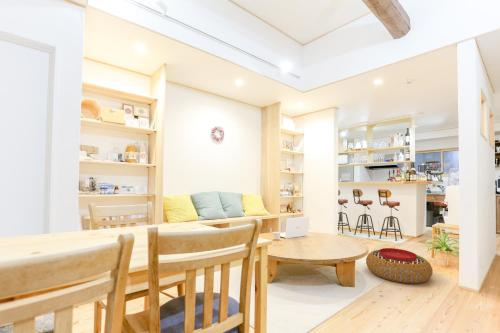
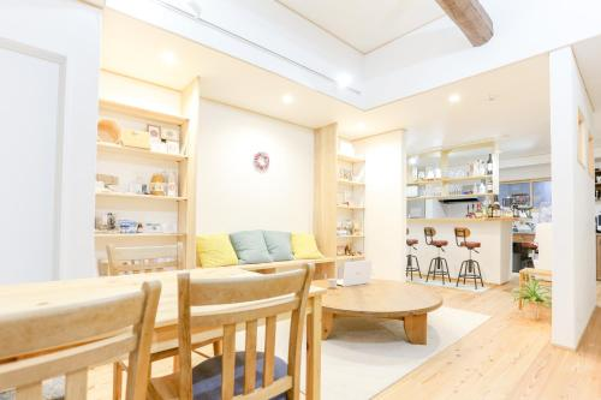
- pouf (397, 263)
